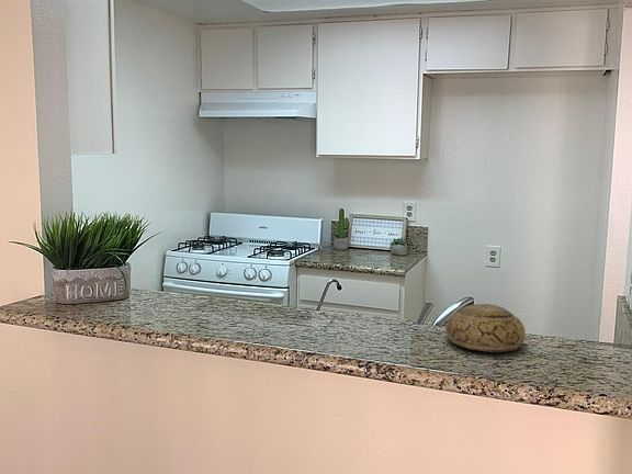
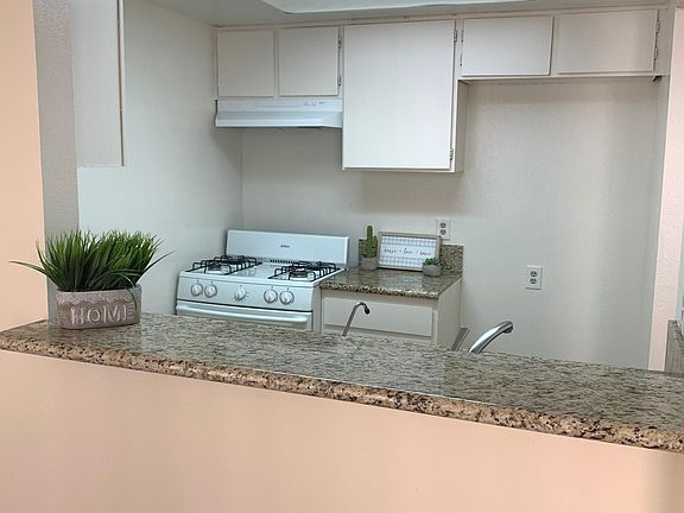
- bowl (485, 324)
